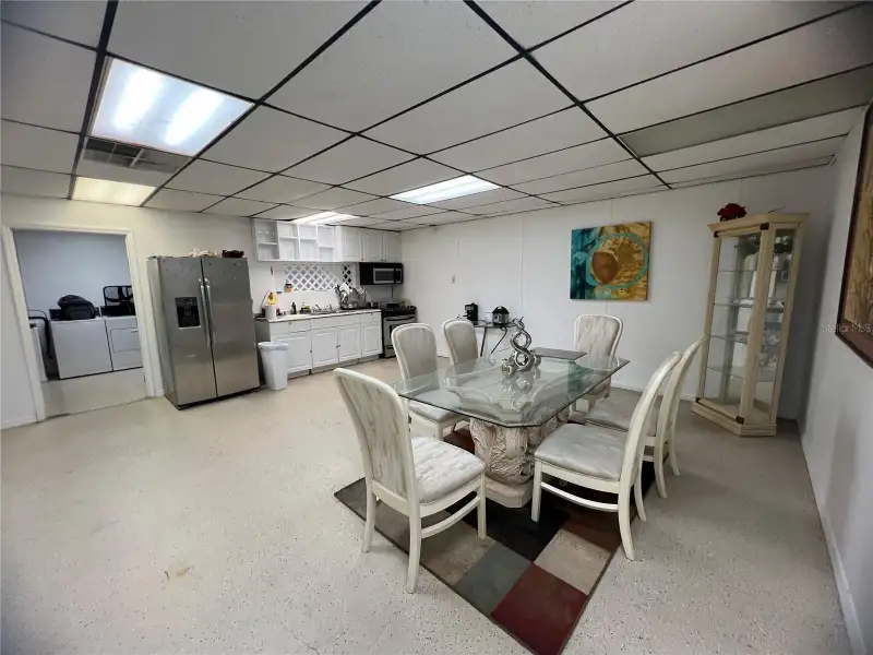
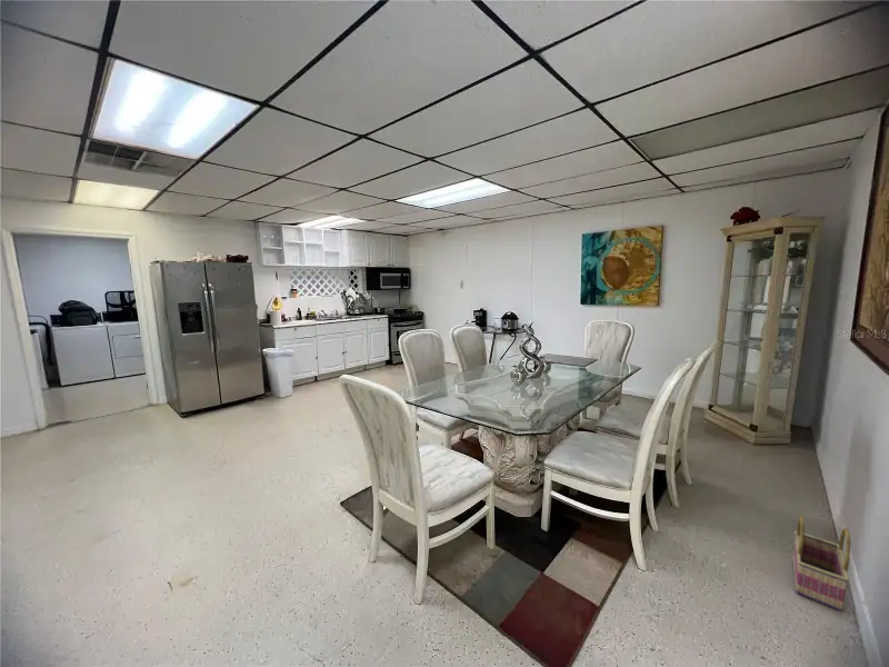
+ basket (819, 554)
